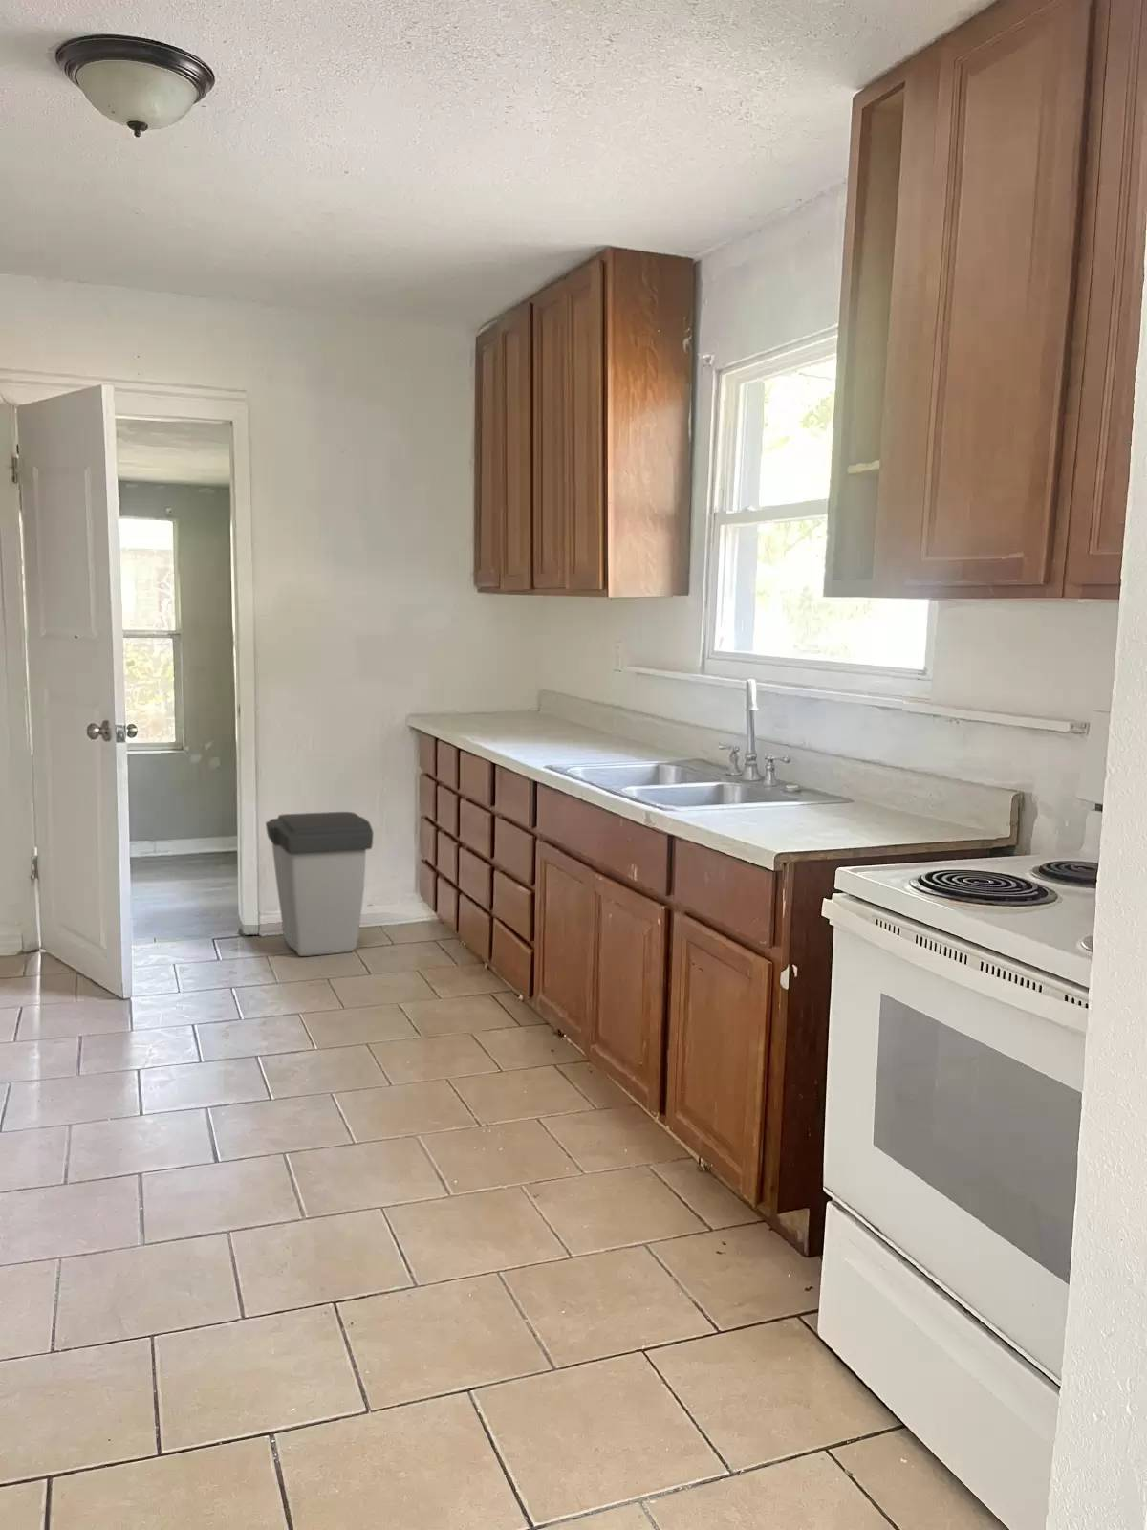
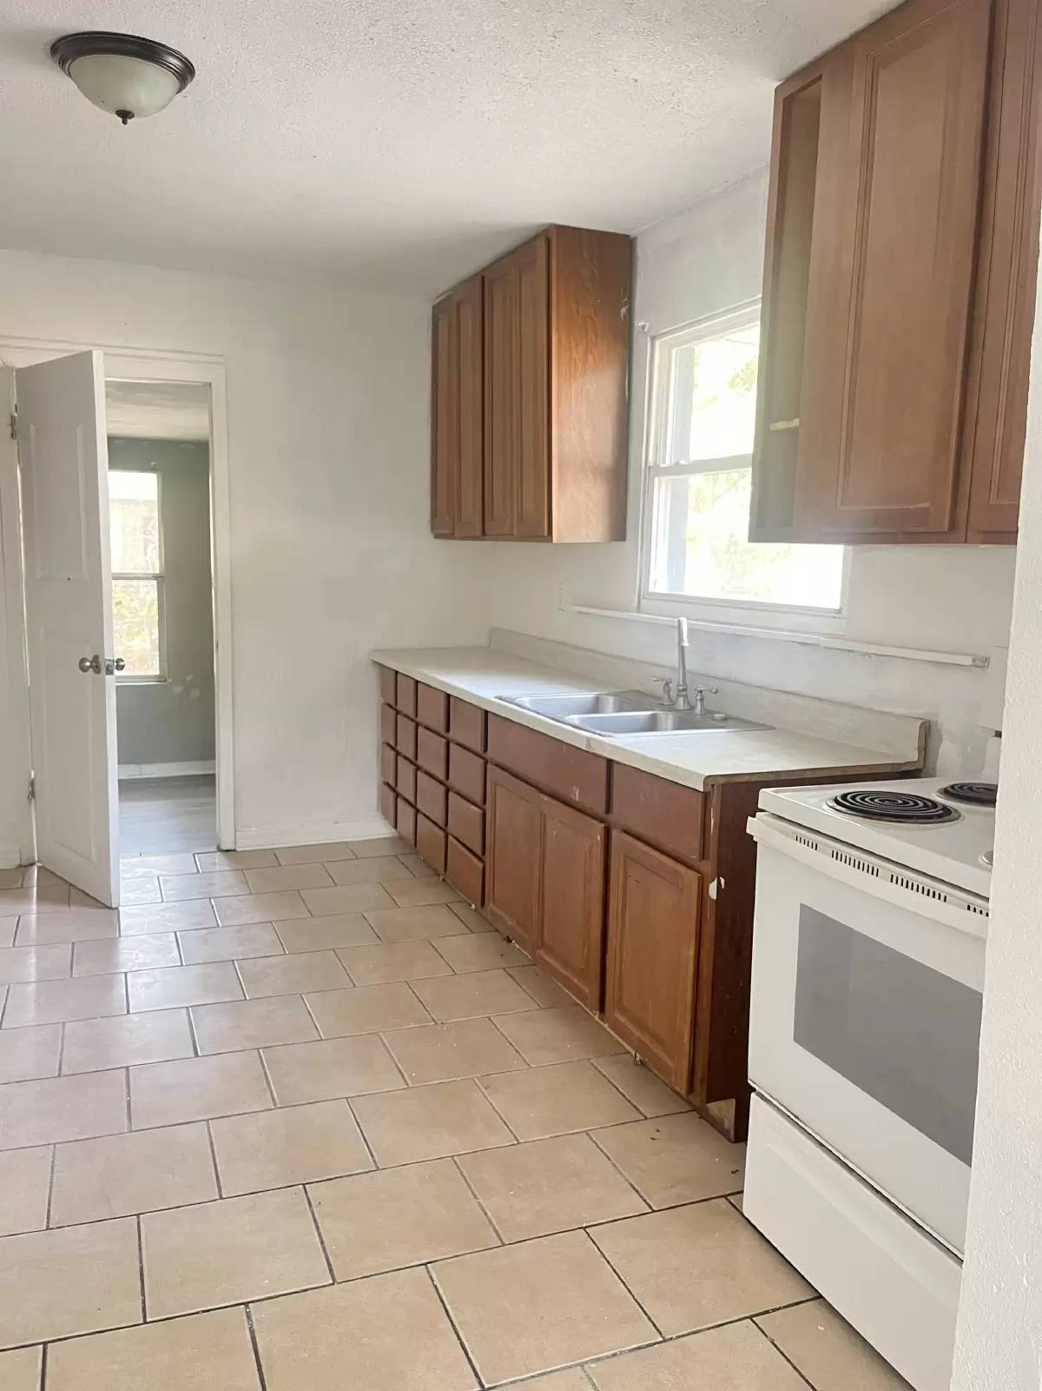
- trash can (317, 881)
